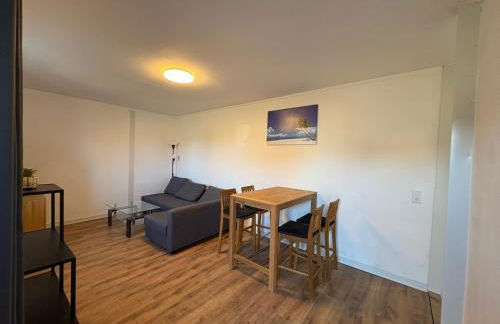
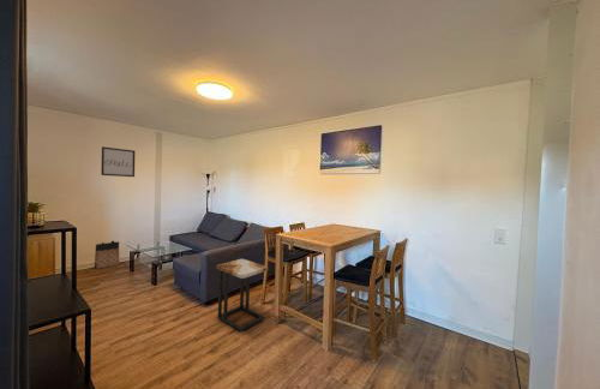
+ wall art (119, 162)
+ side table (241, 292)
+ bag (107, 253)
